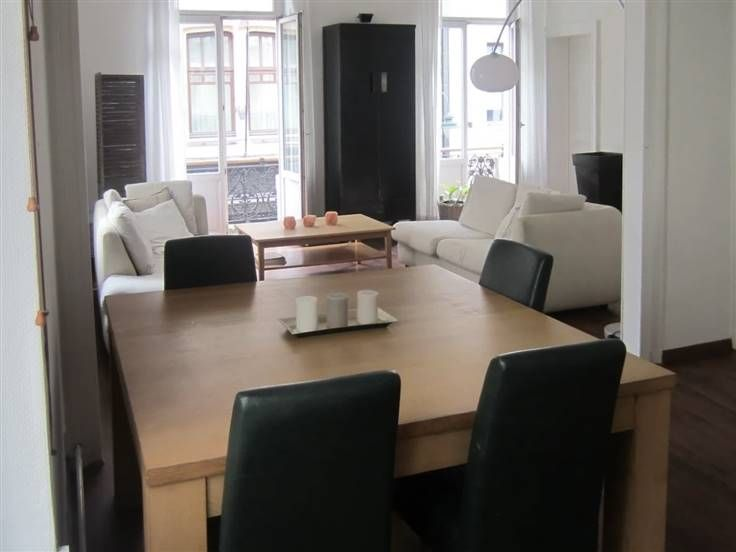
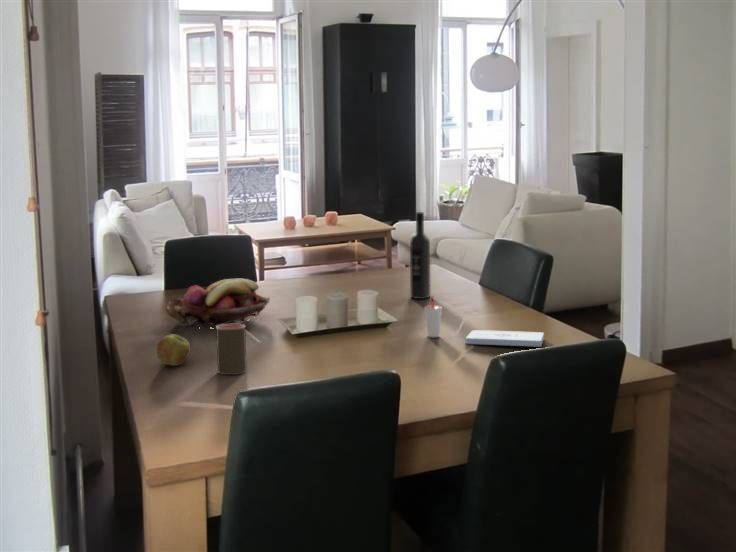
+ notepad (505, 338)
+ cup (433, 316)
+ fruit basket (218, 301)
+ wine bottle (420, 255)
+ cup (231, 349)
+ apple (173, 349)
